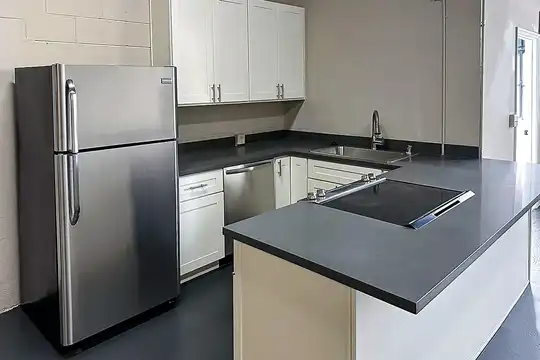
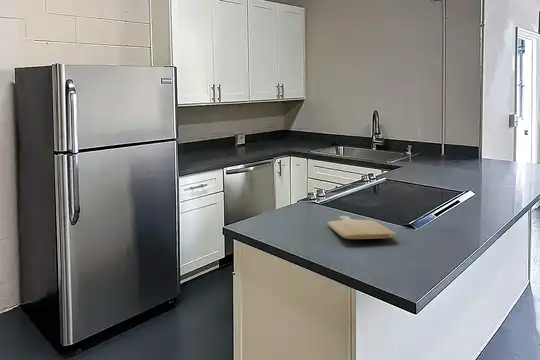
+ chopping board (355, 226)
